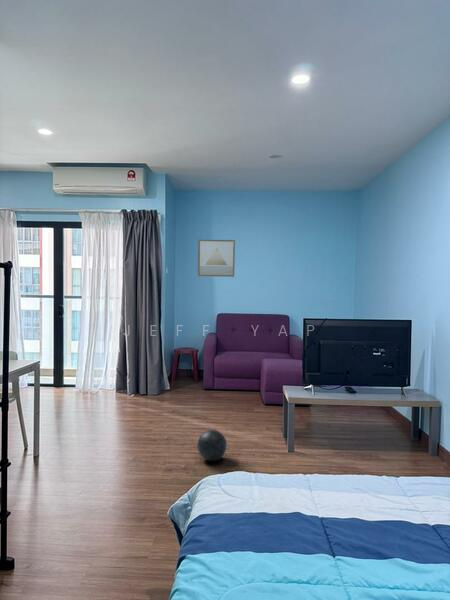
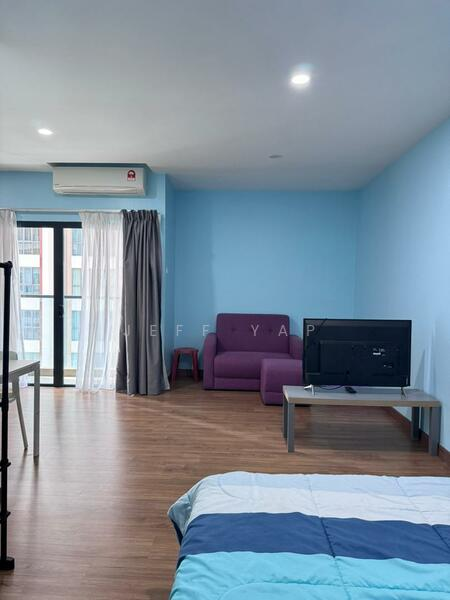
- wall art (216, 258)
- ball (212, 445)
